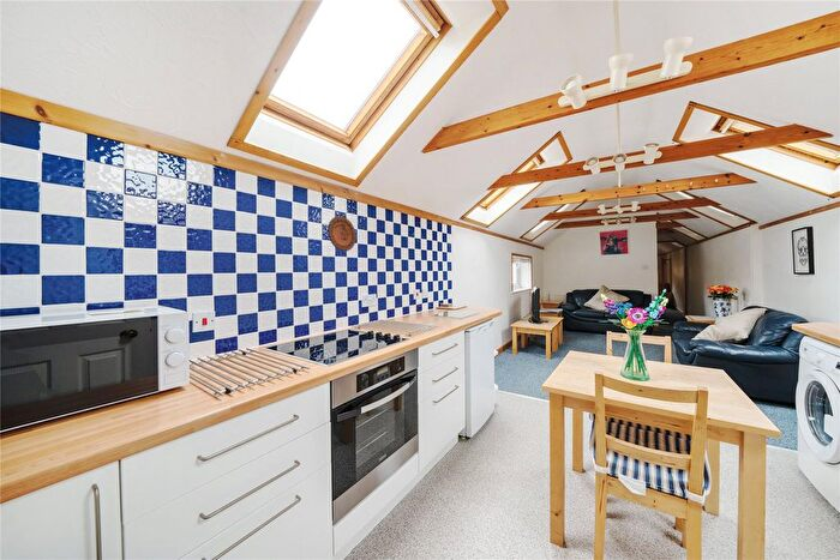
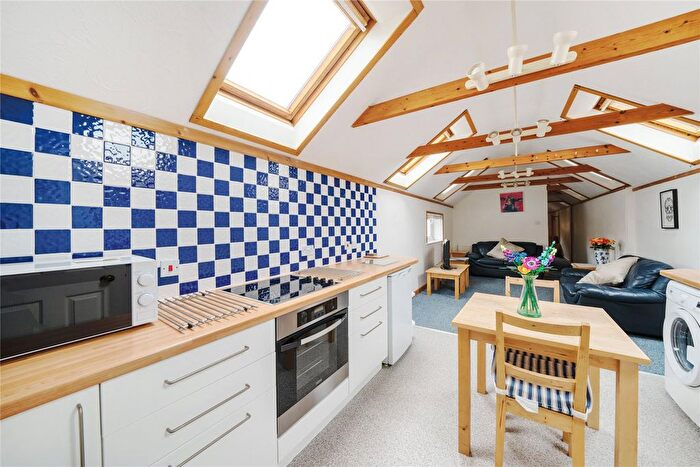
- decorative plate (342, 234)
